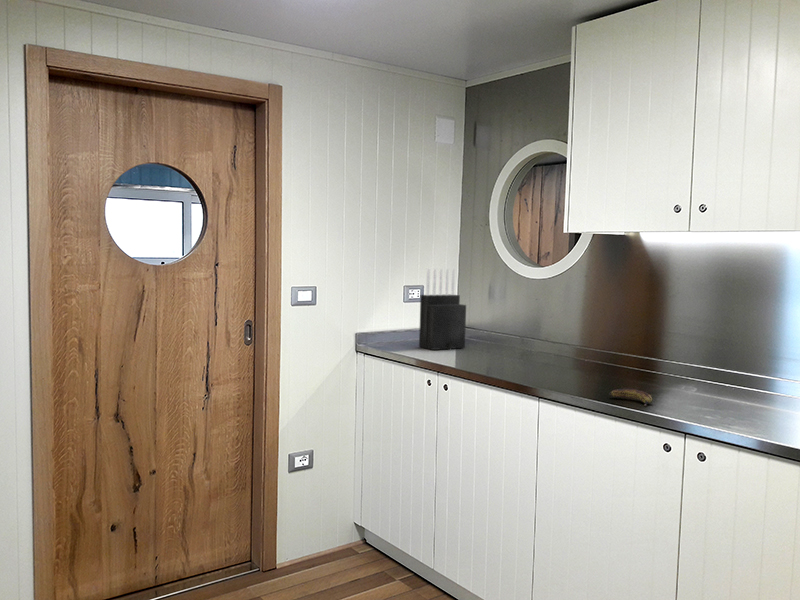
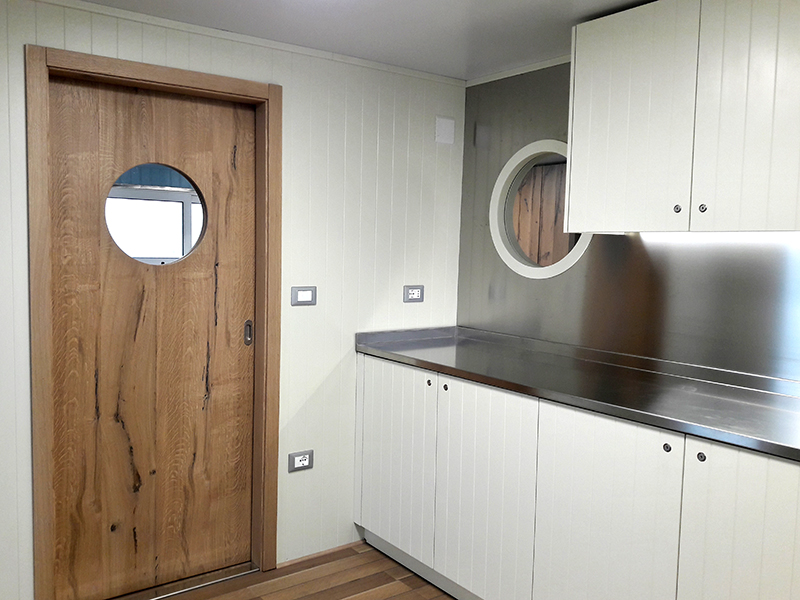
- knife block (444, 308)
- banana (631, 395)
